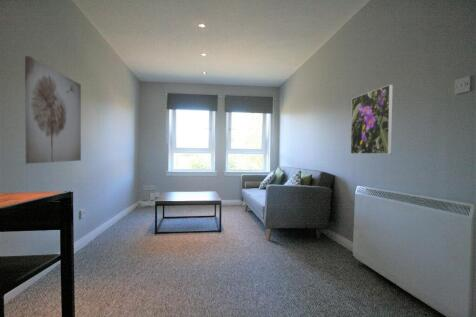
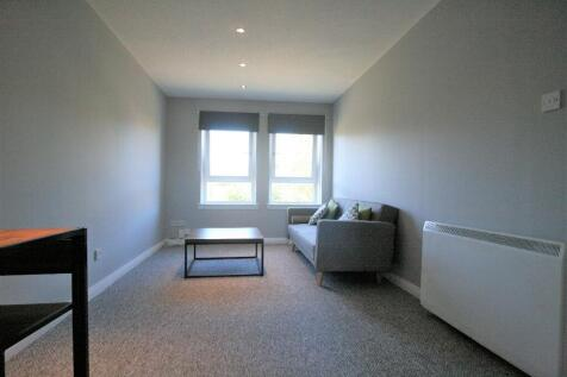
- wall art (57, 117)
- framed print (369, 123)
